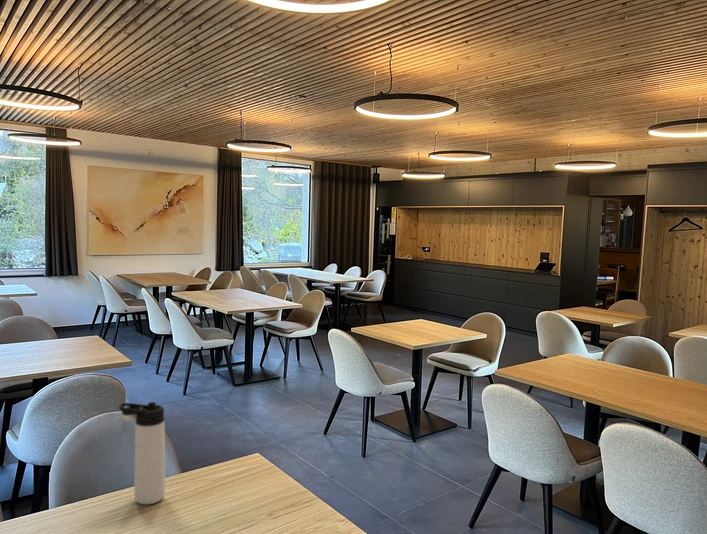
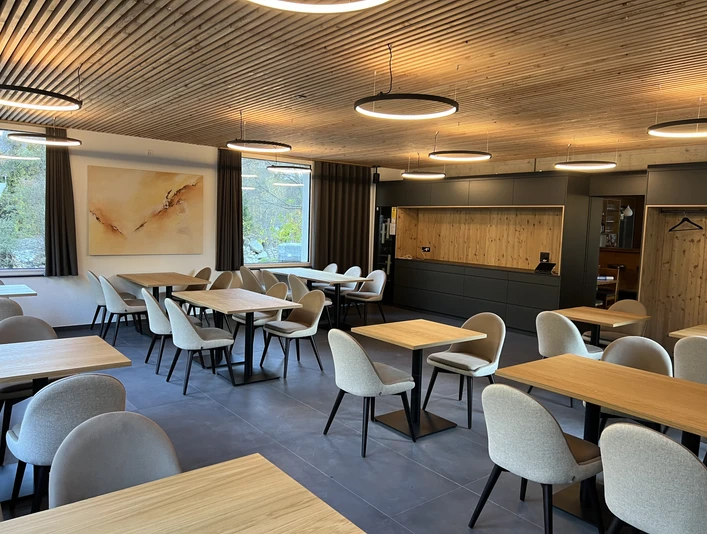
- thermos bottle (142, 451)
